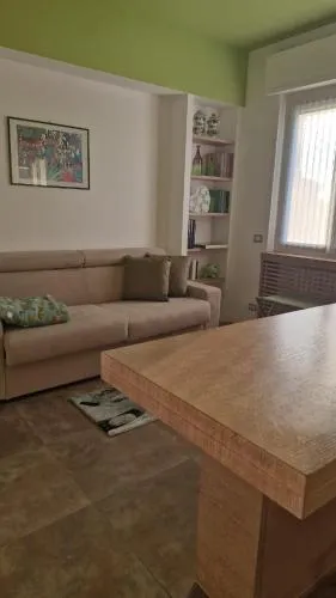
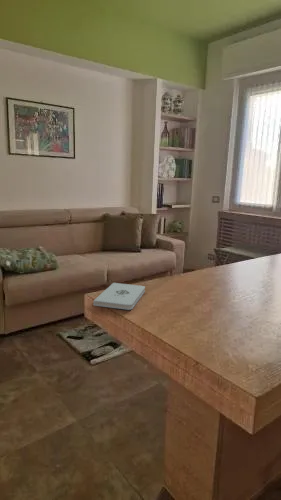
+ notepad (121, 295)
